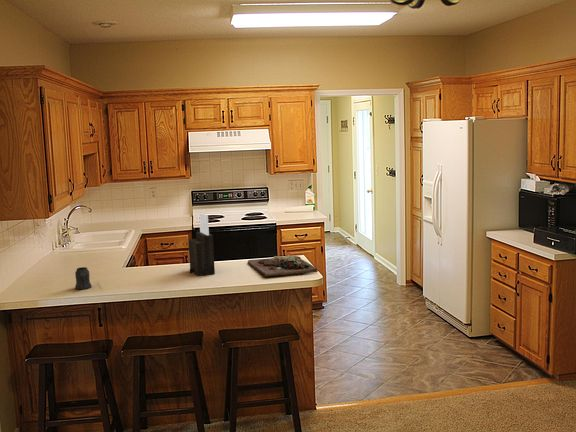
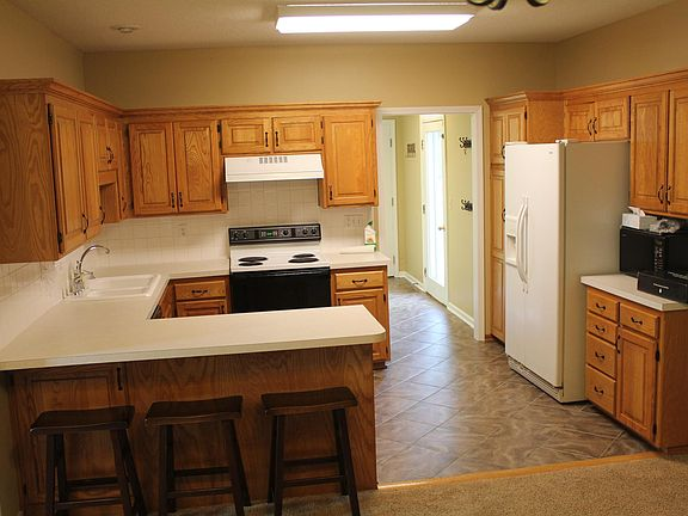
- mug (82, 278)
- cutting board (281, 261)
- knife block (198, 243)
